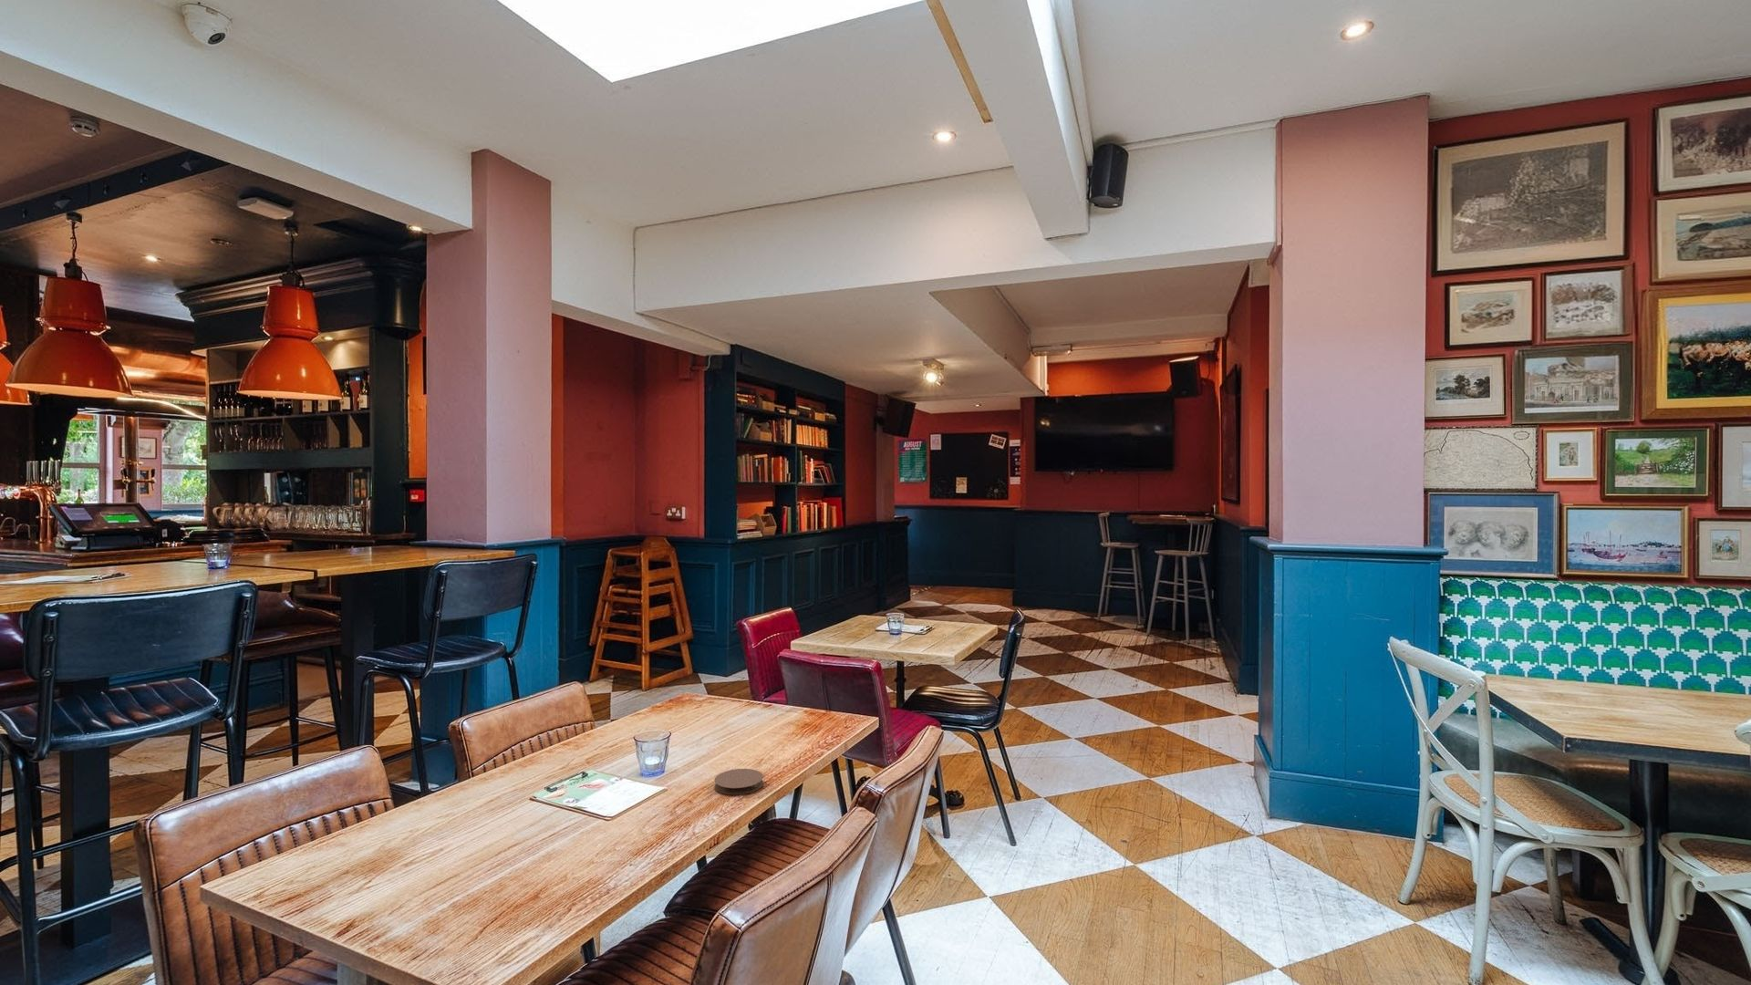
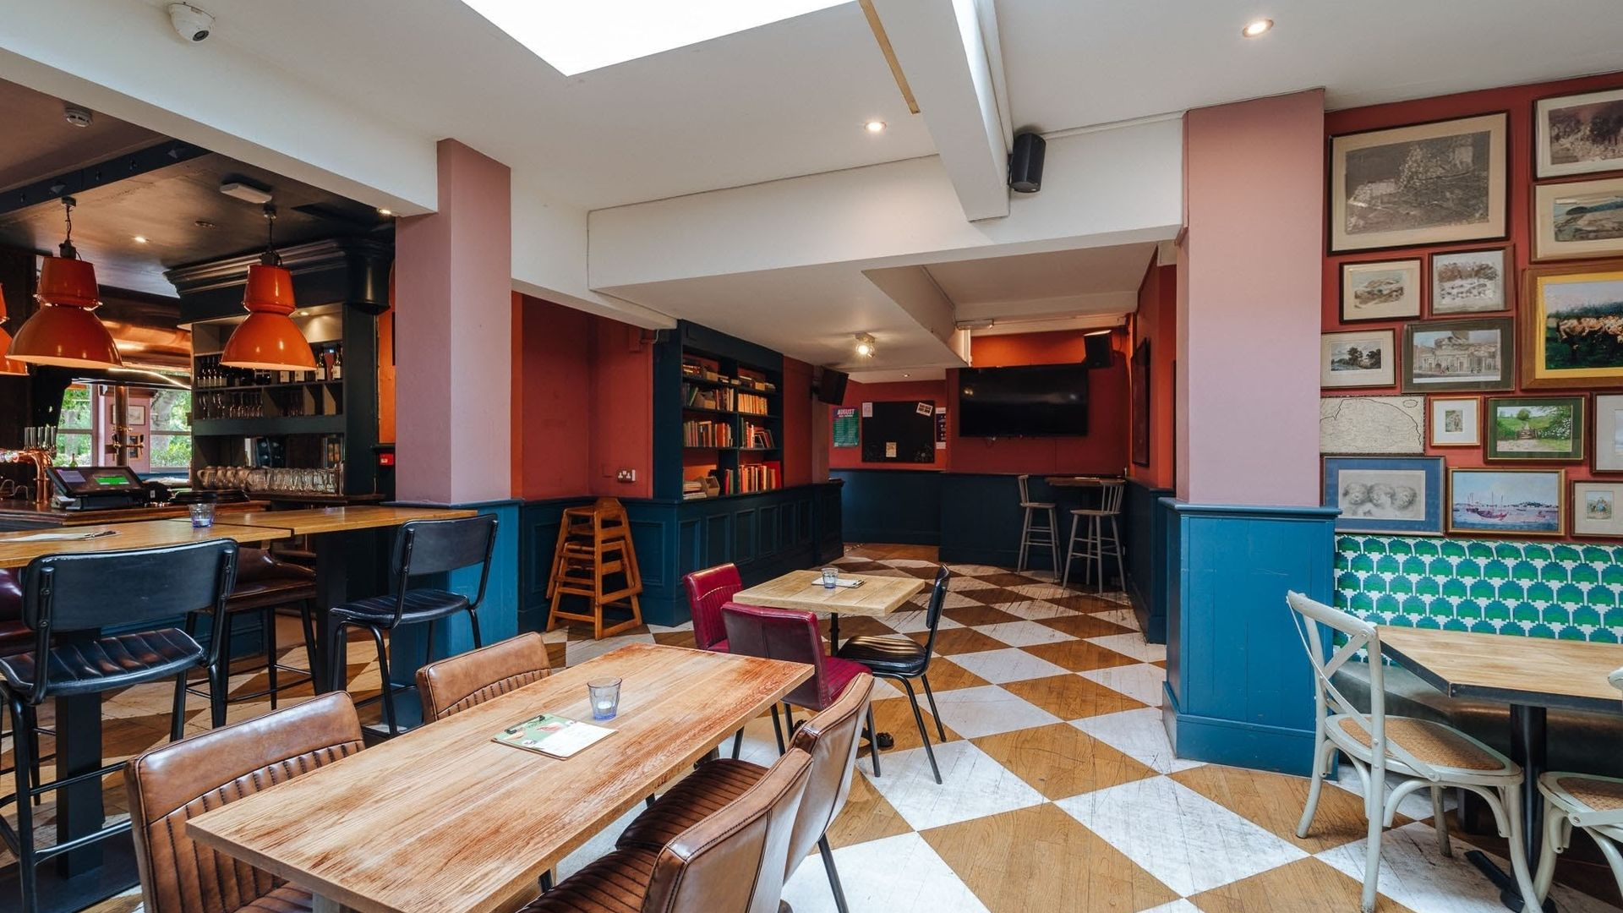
- coaster (738, 781)
